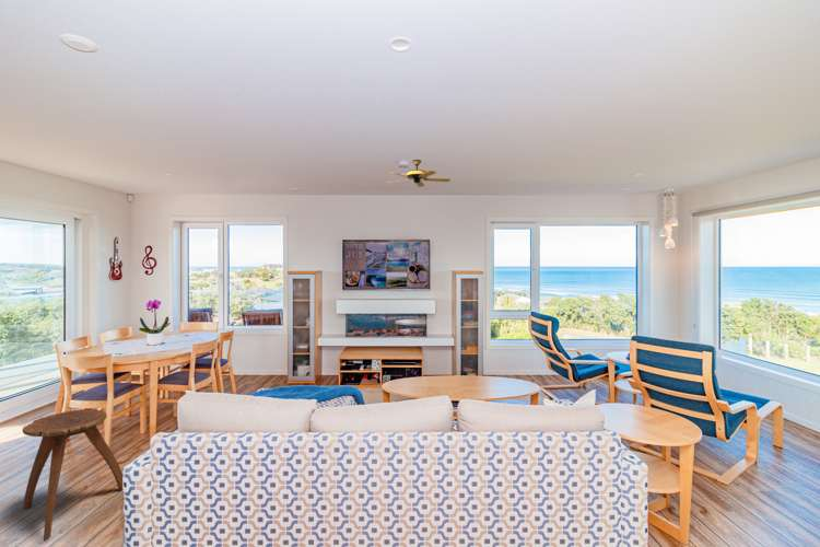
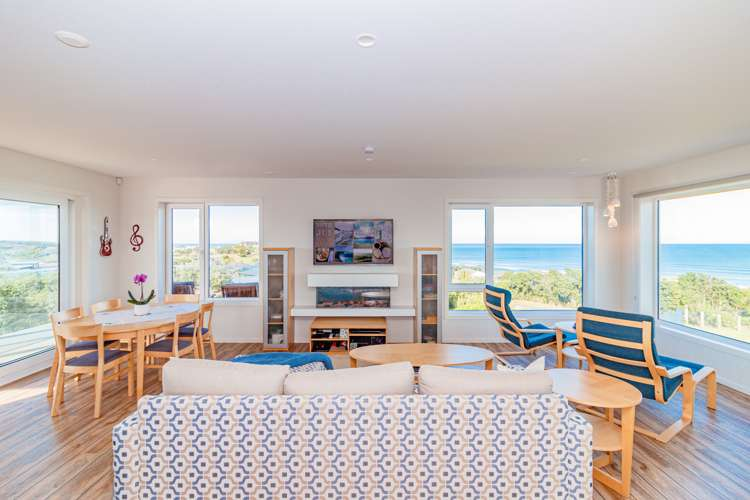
- ceiling fan (418, 177)
- stool (62, 459)
